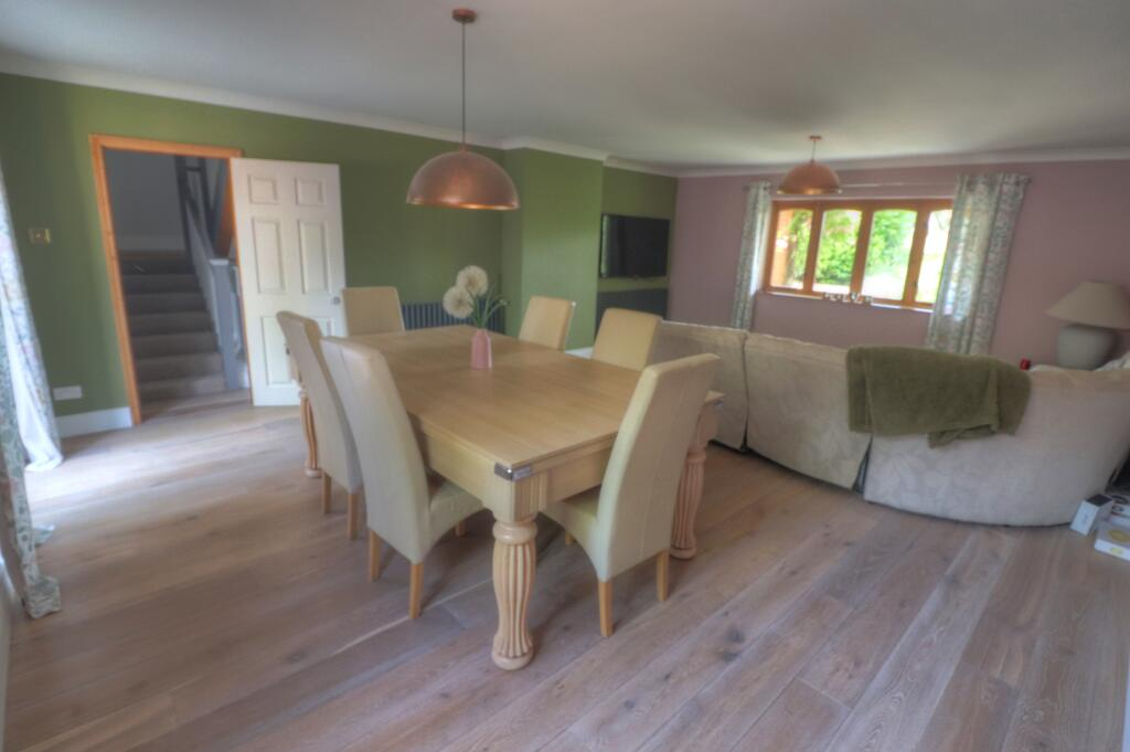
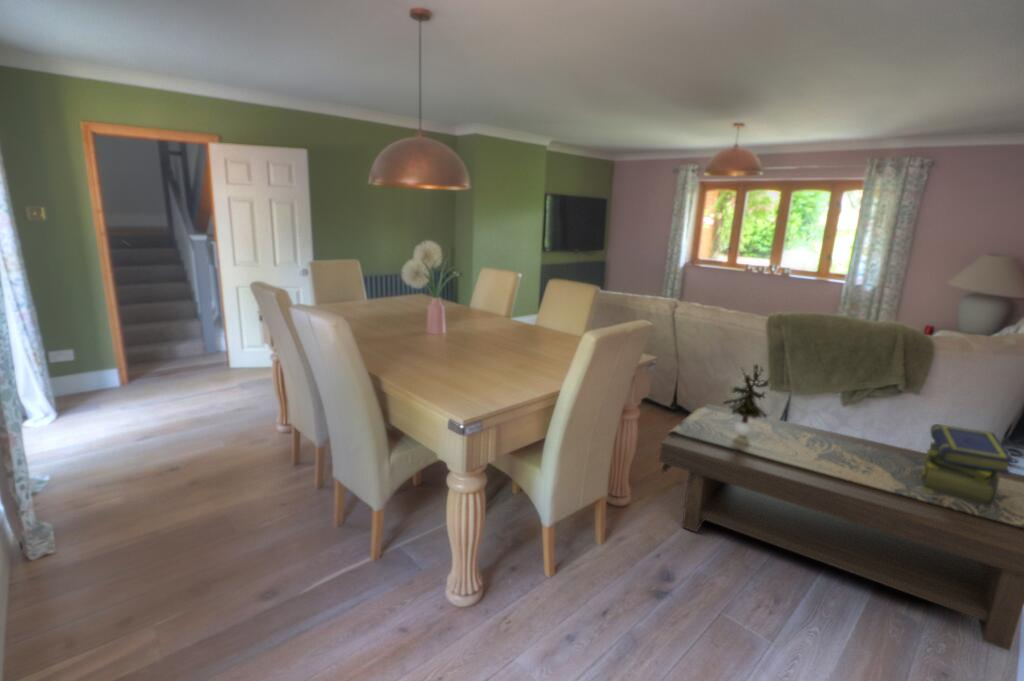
+ stack of books (965, 461)
+ potted plant (749, 398)
+ coffee table (834, 498)
